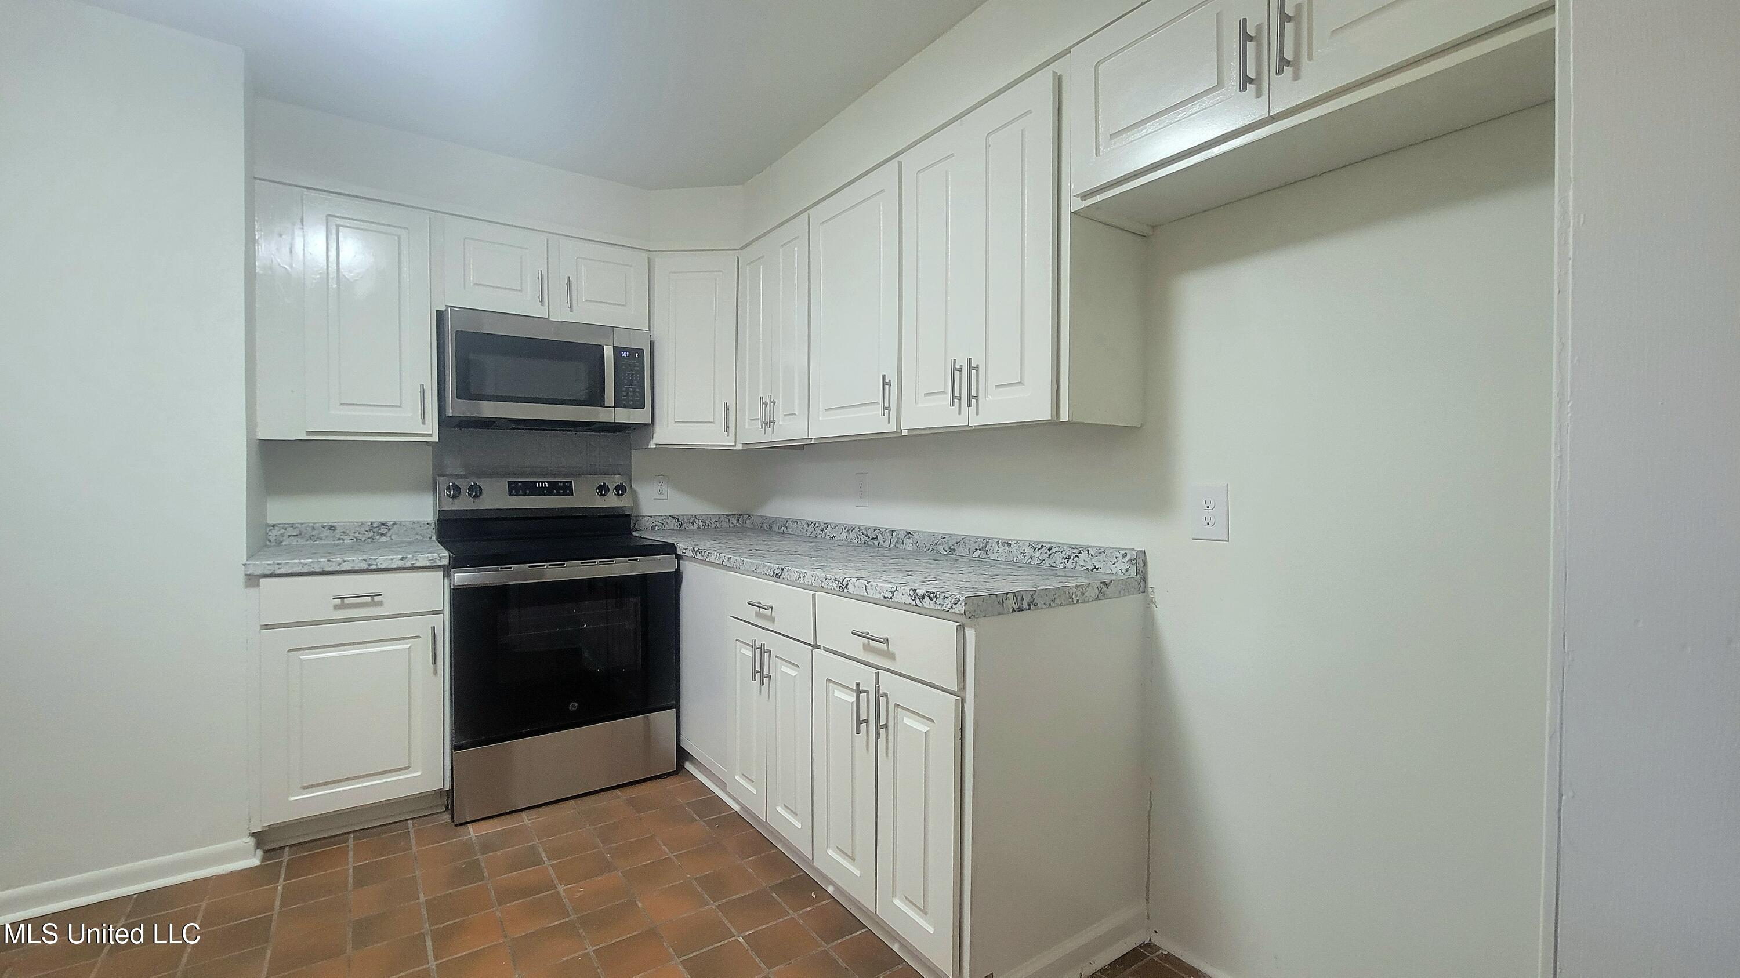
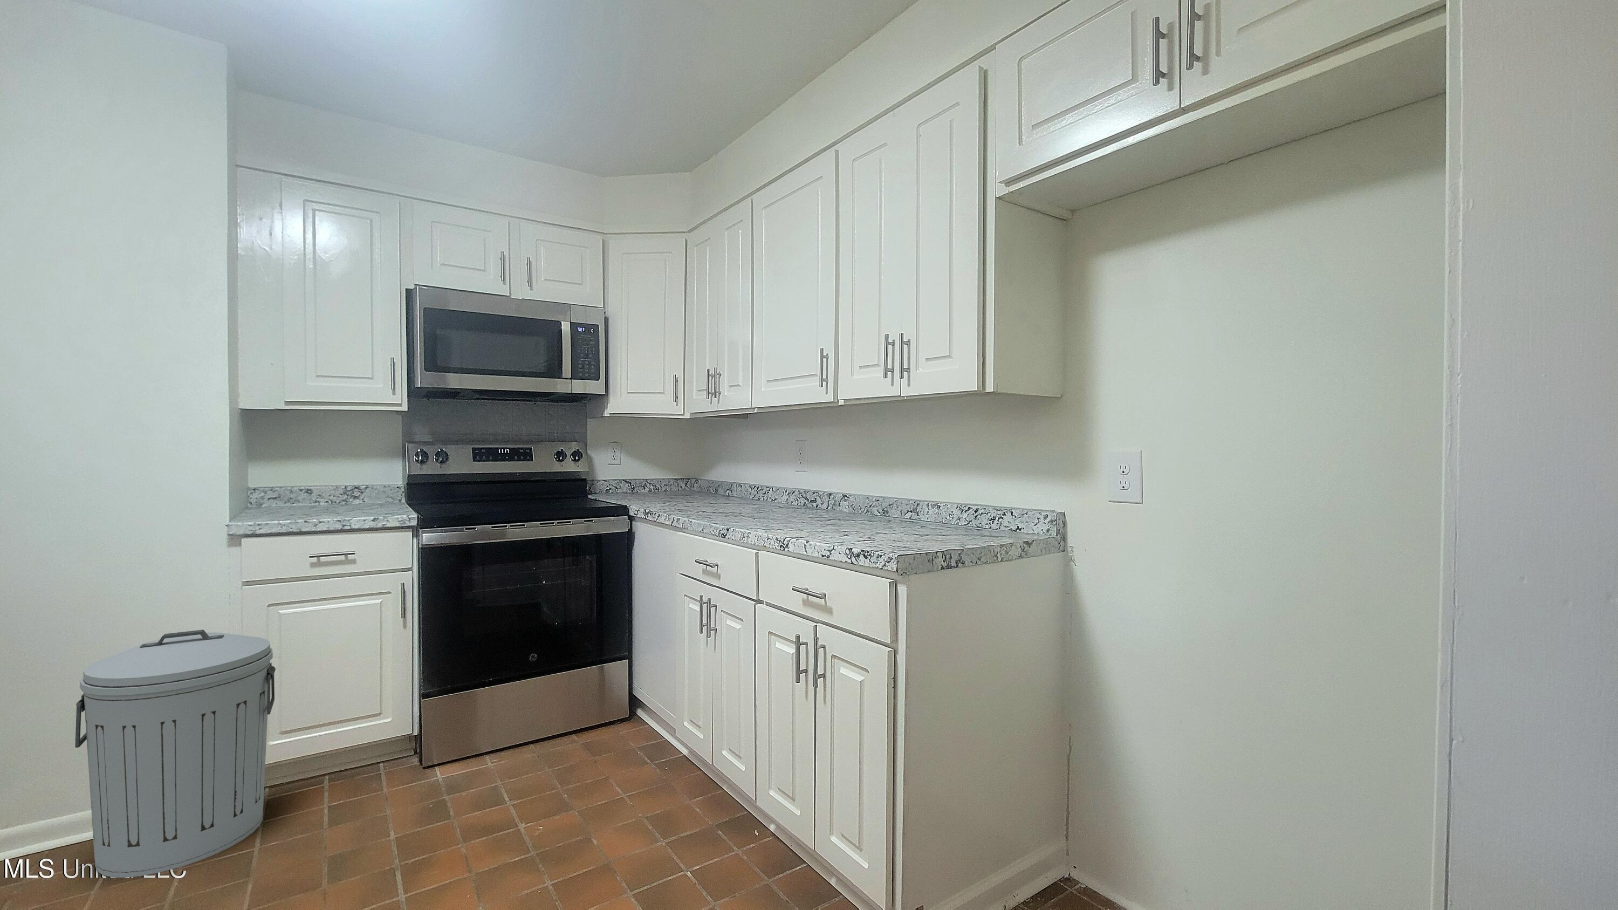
+ trash can (183, 736)
